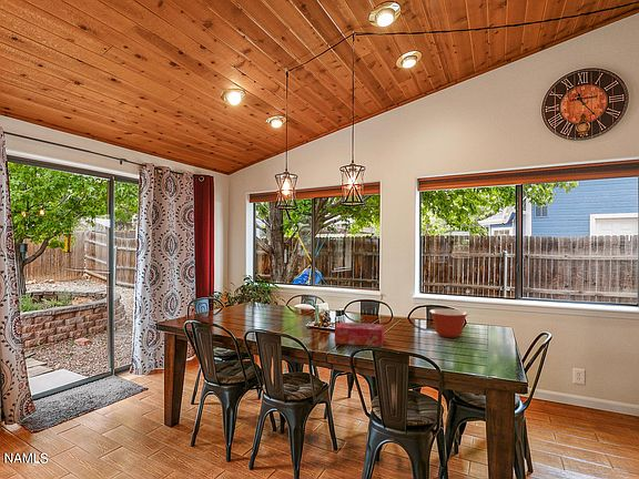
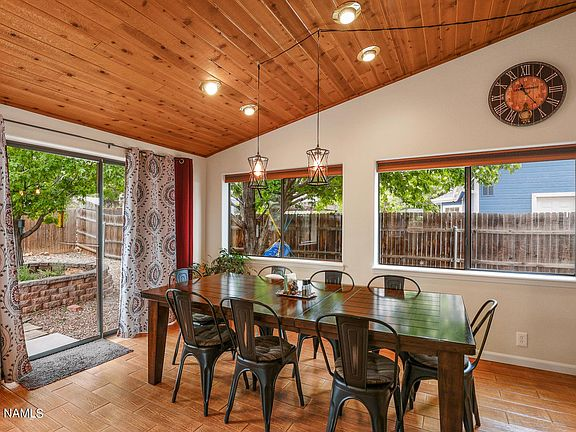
- mixing bowl (448, 323)
- tissue box (359, 333)
